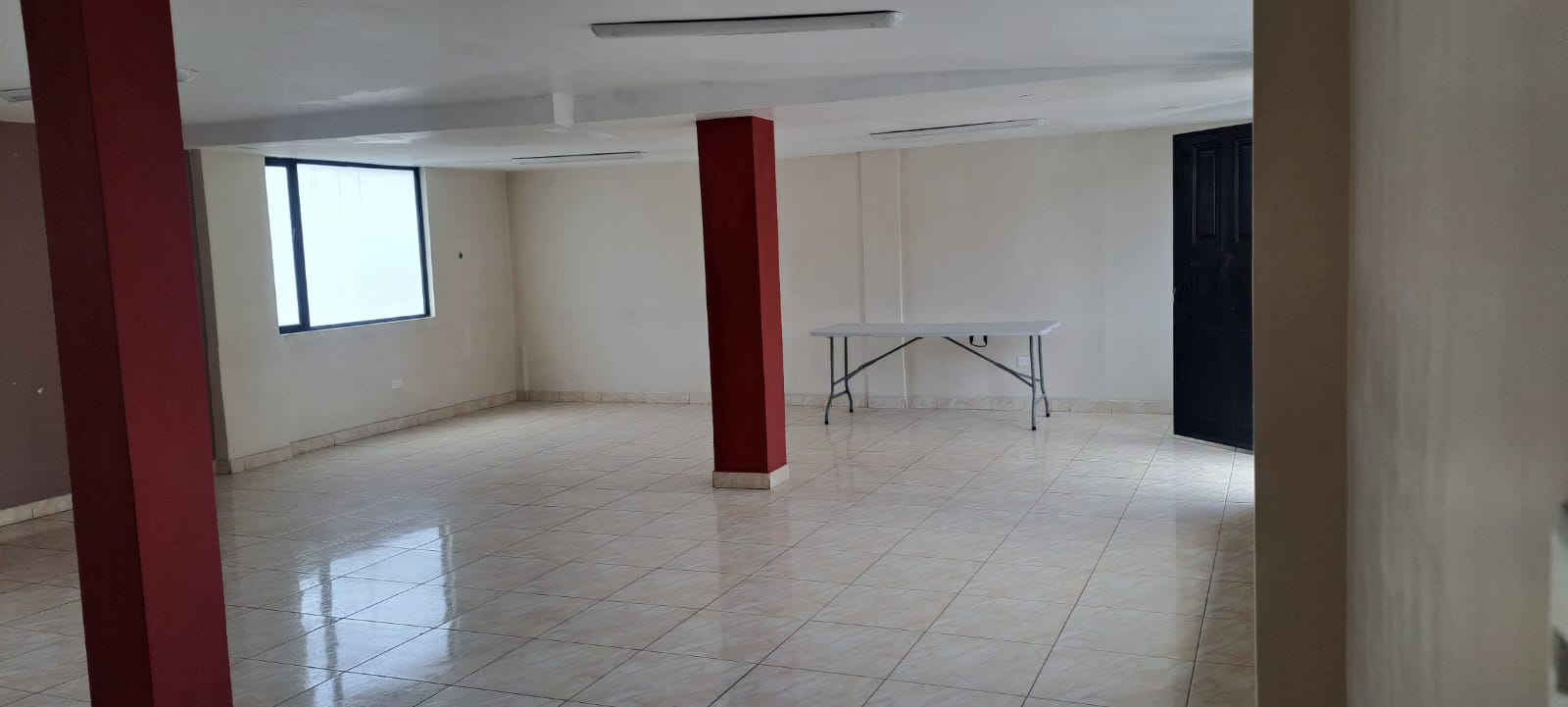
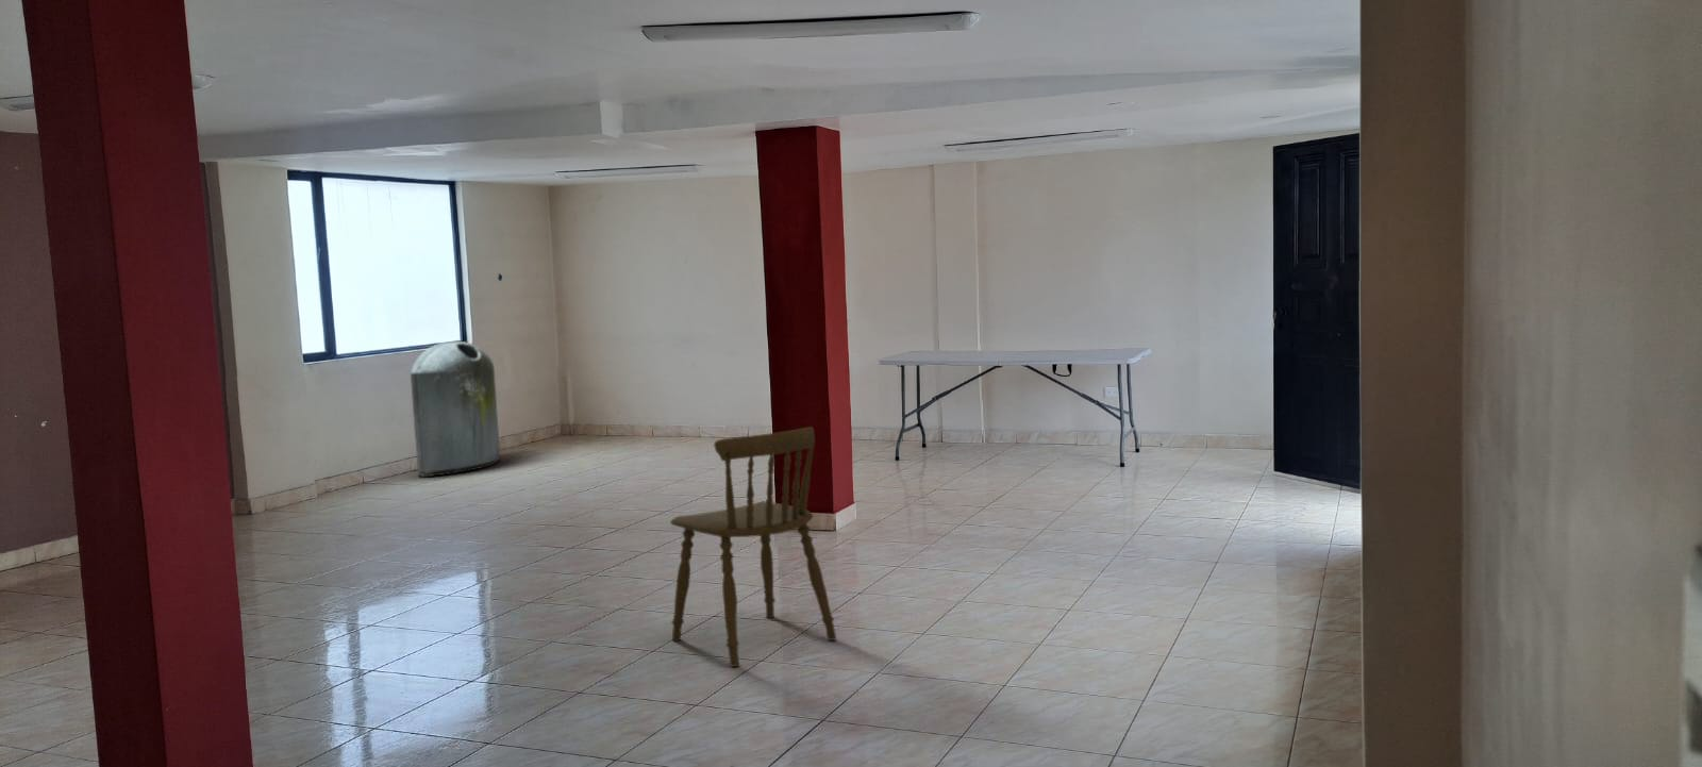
+ trash can (455, 405)
+ dining chair (747, 534)
